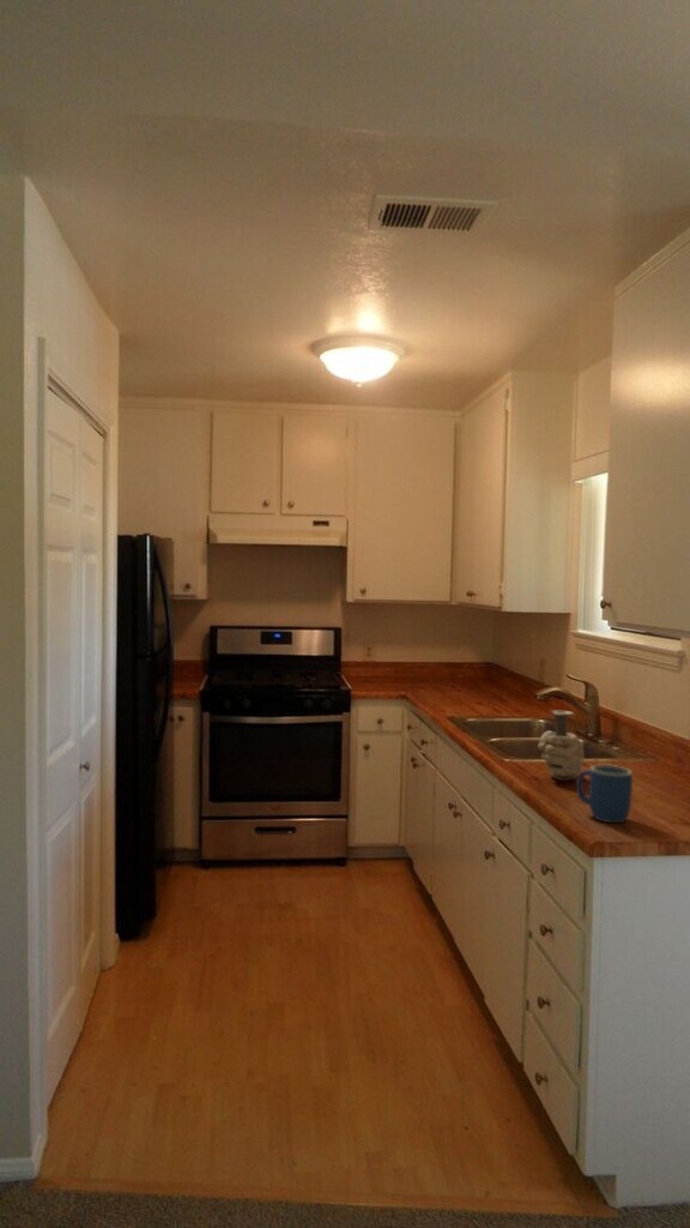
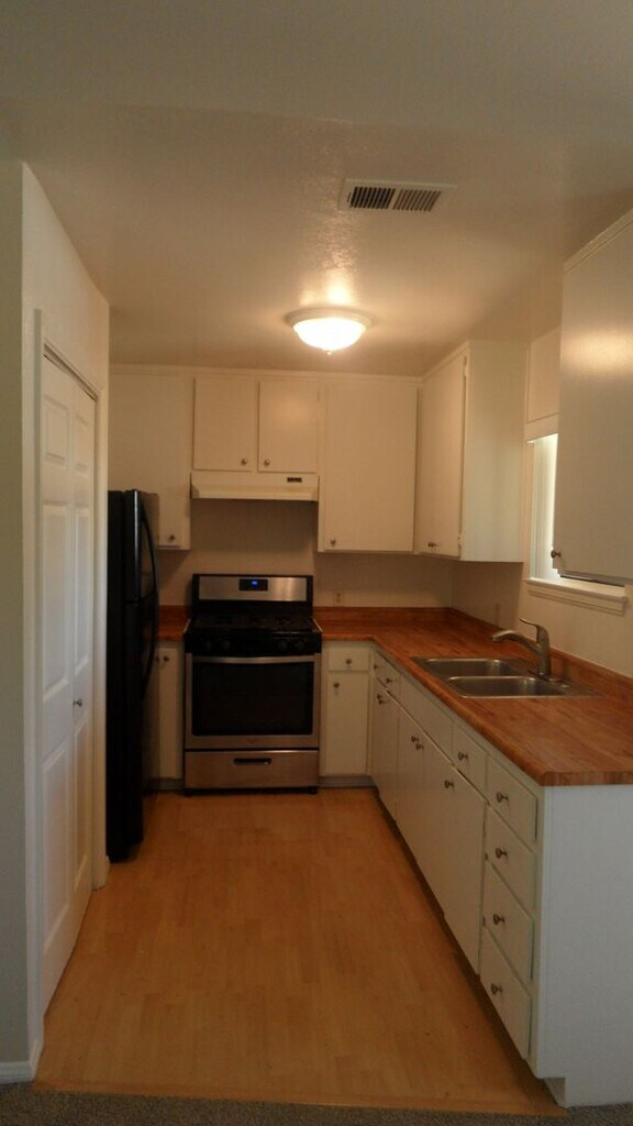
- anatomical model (561, 744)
- mug (605, 793)
